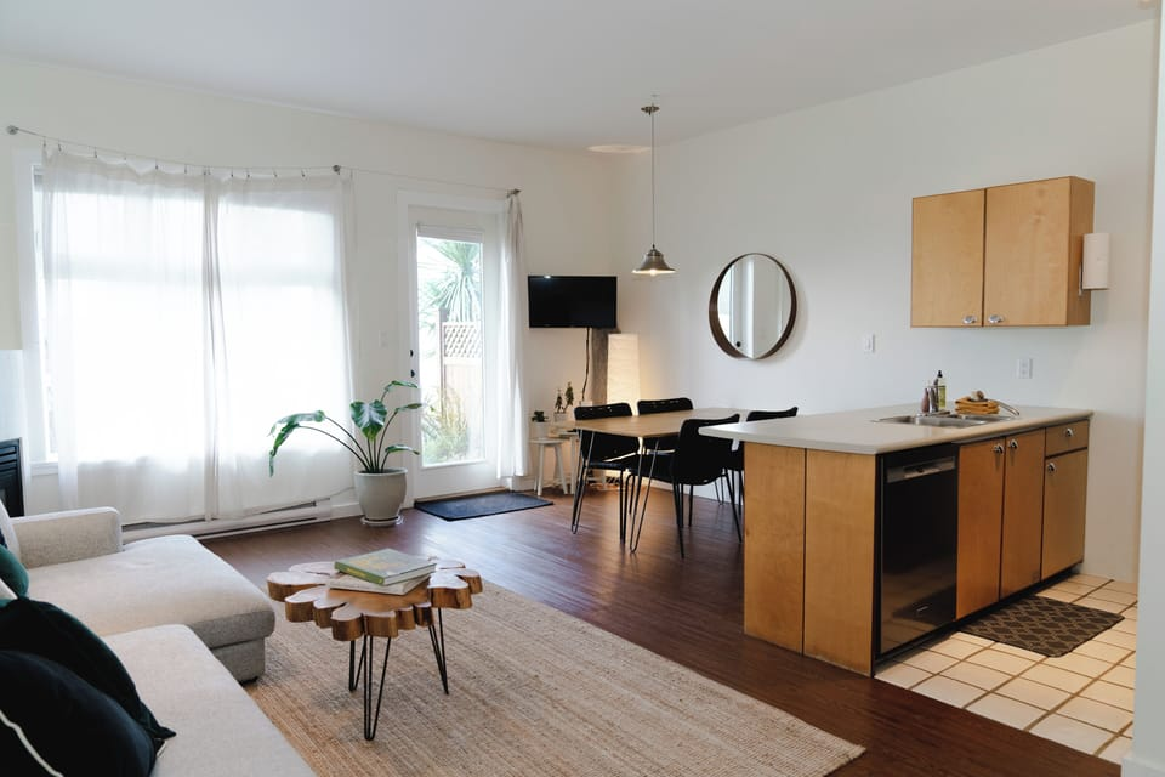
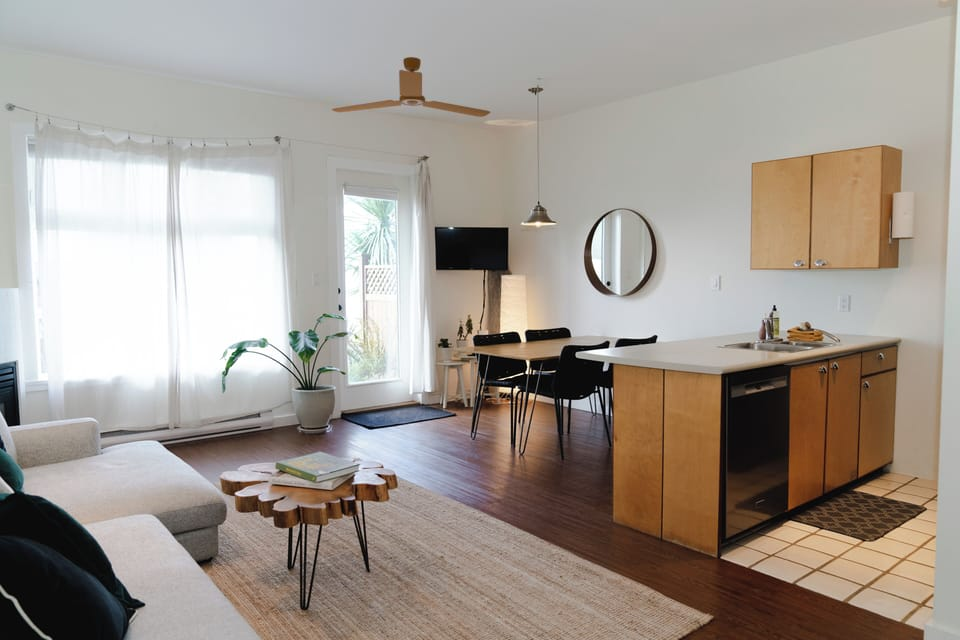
+ ceiling fan (411, 75)
